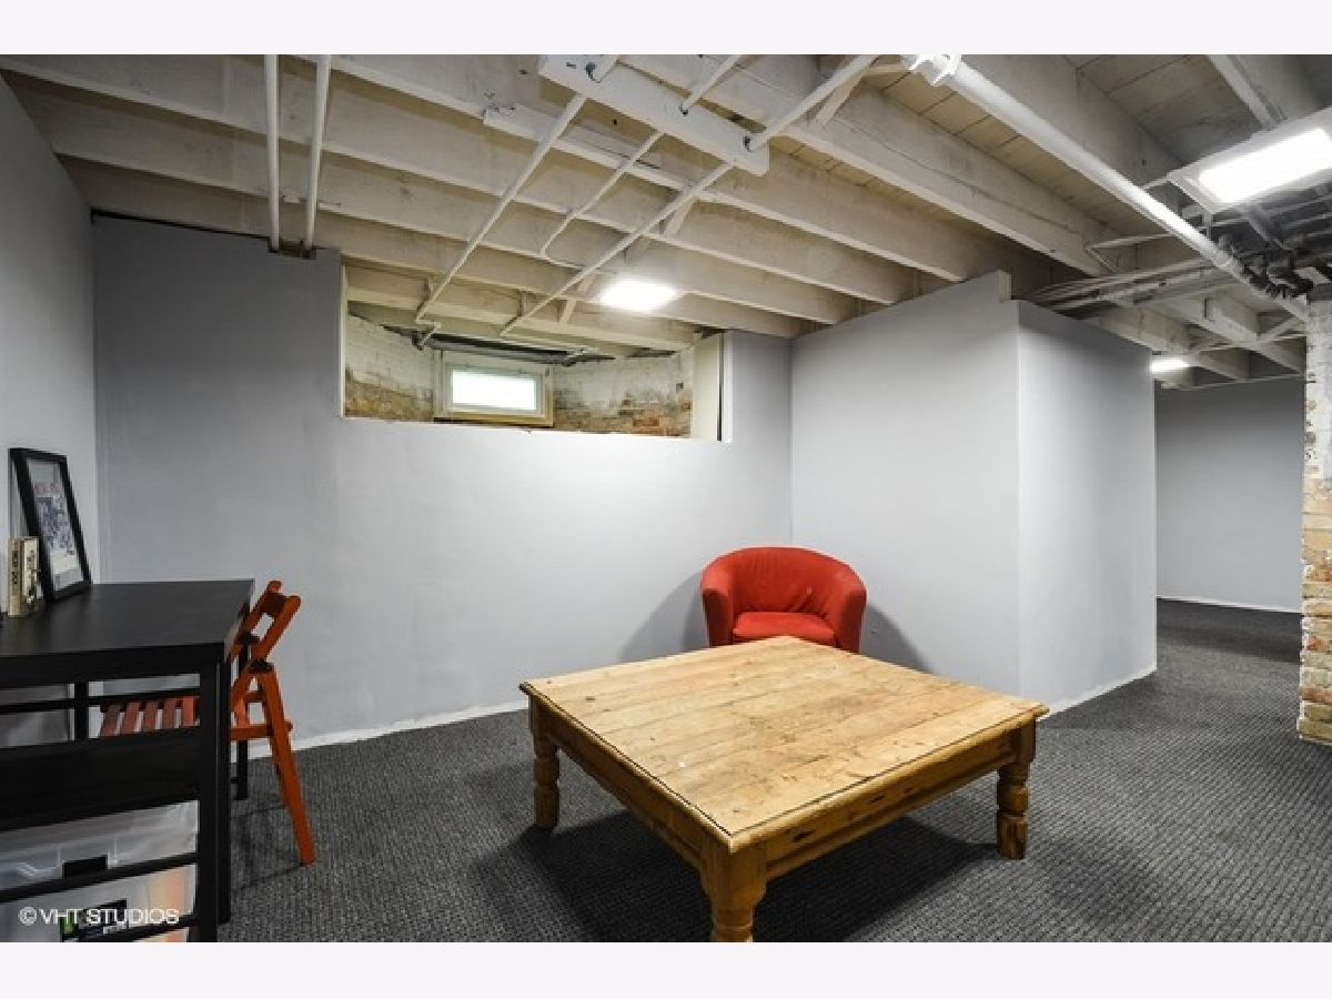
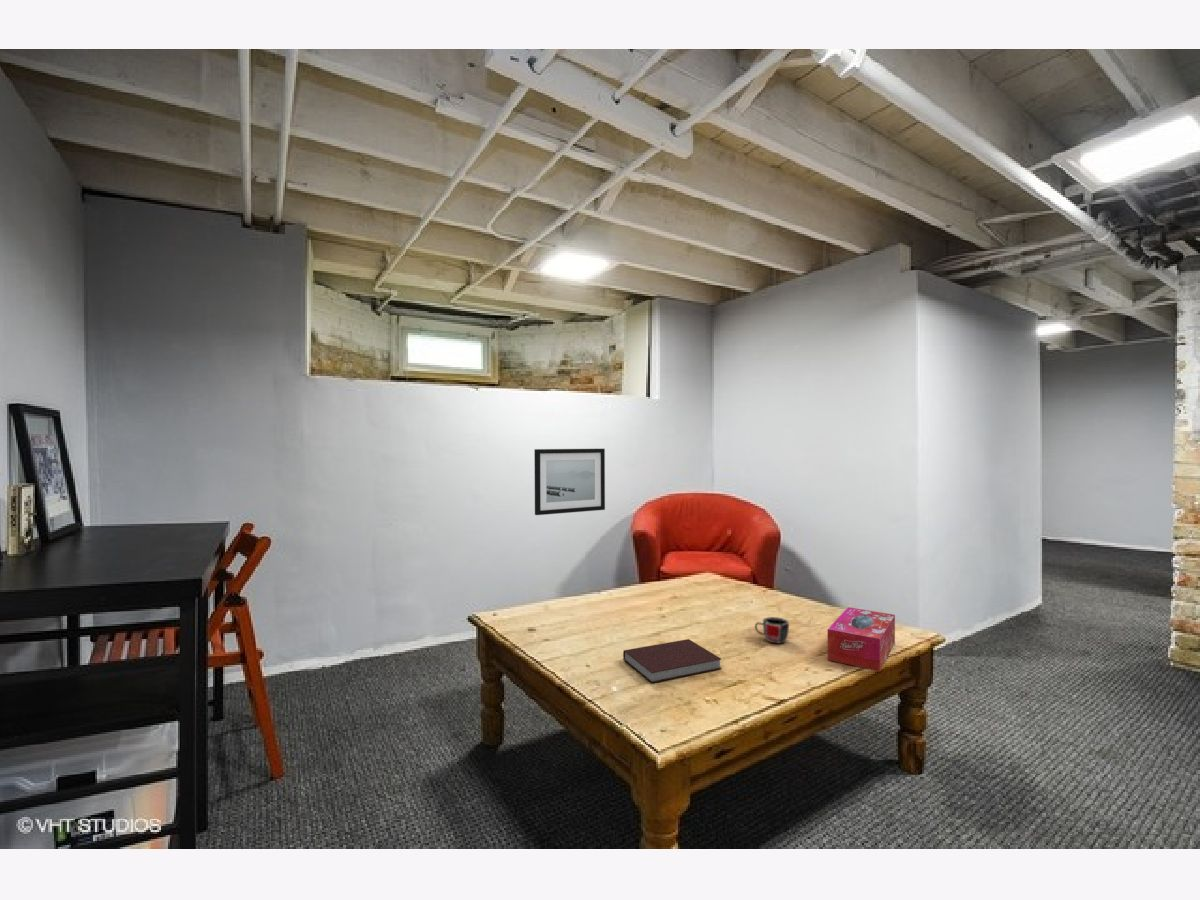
+ notebook (671, 659)
+ wall art (570, 480)
+ mug (771, 629)
+ tissue box (862, 636)
